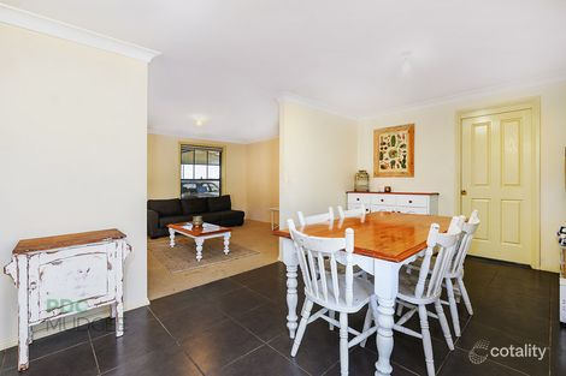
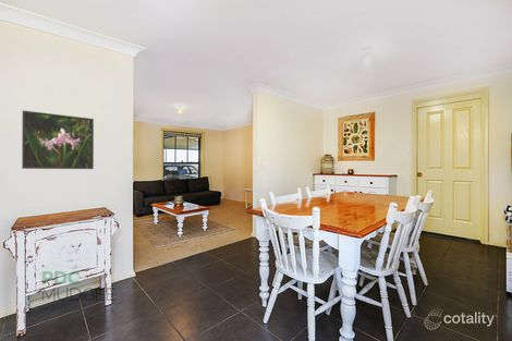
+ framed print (60, 142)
